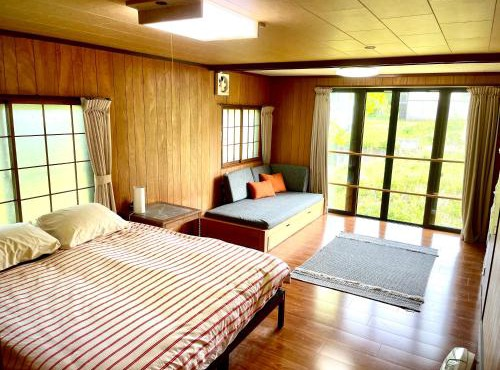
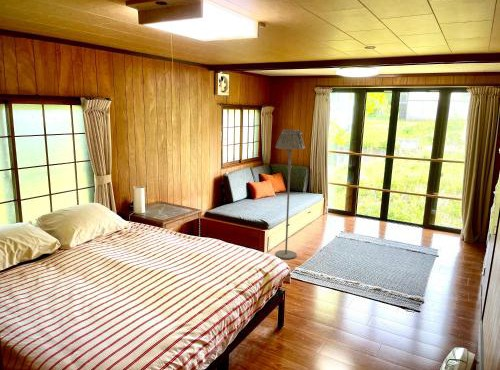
+ floor lamp (288, 194)
